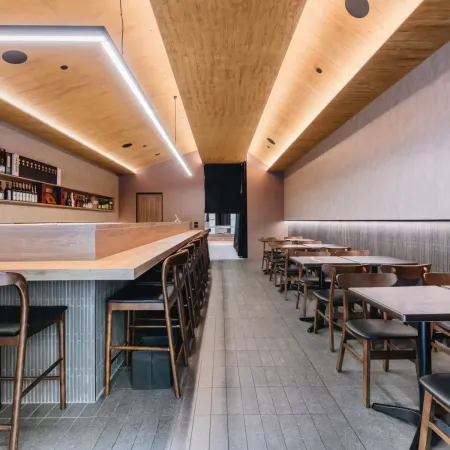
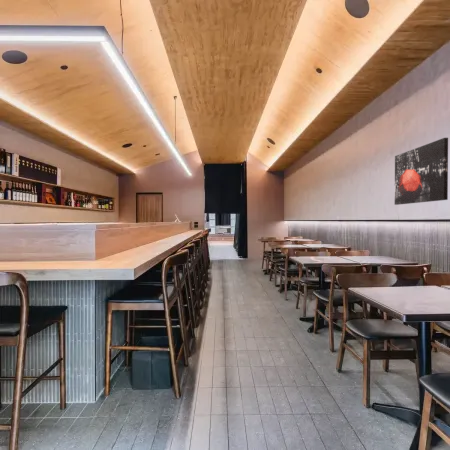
+ wall art (418, 175)
